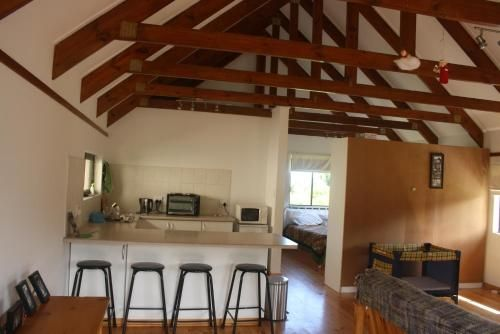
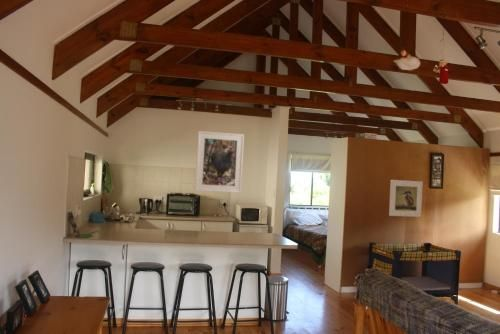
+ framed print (405, 198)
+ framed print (219, 162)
